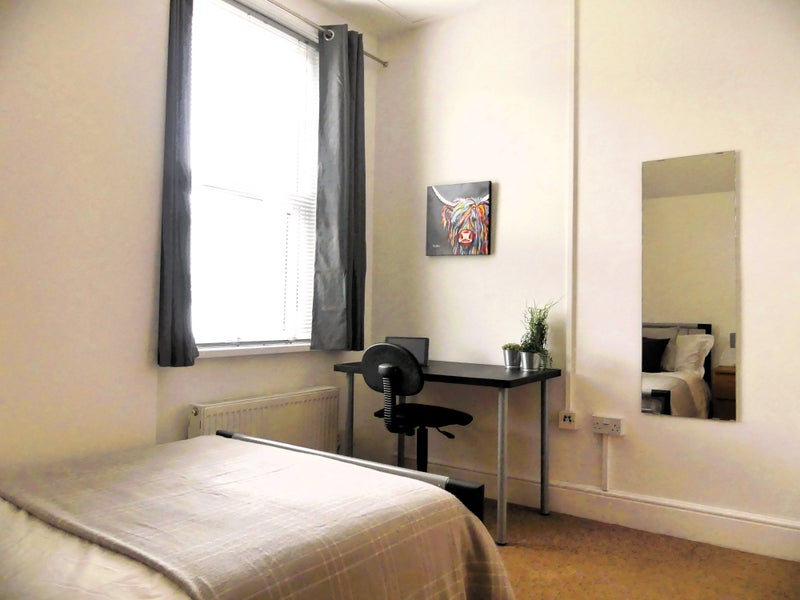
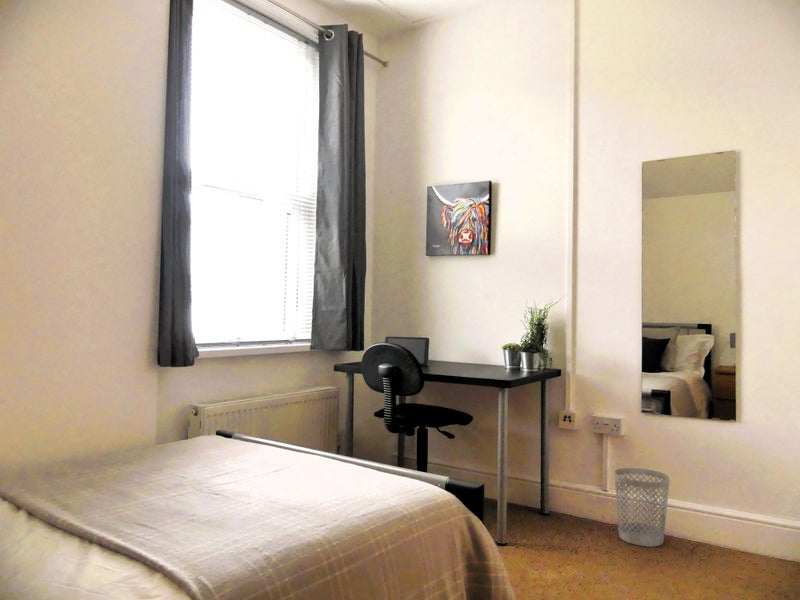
+ wastebasket (641, 506)
